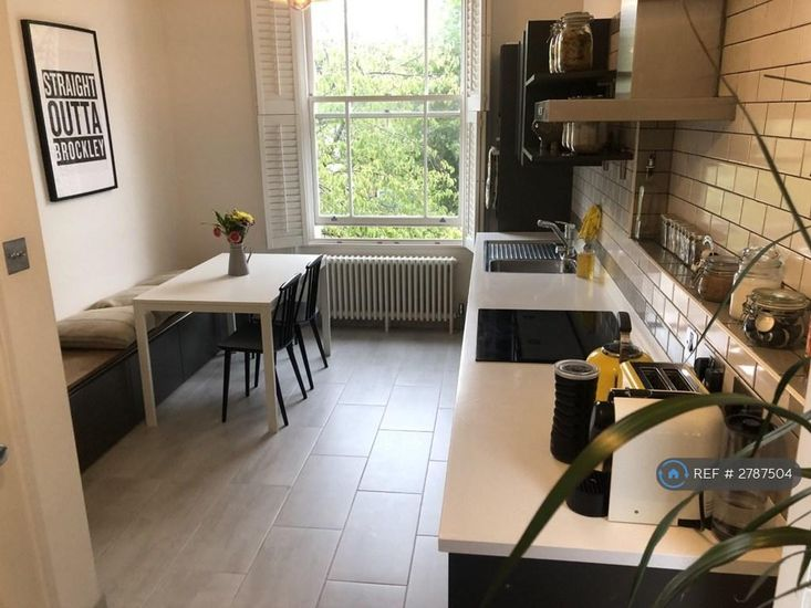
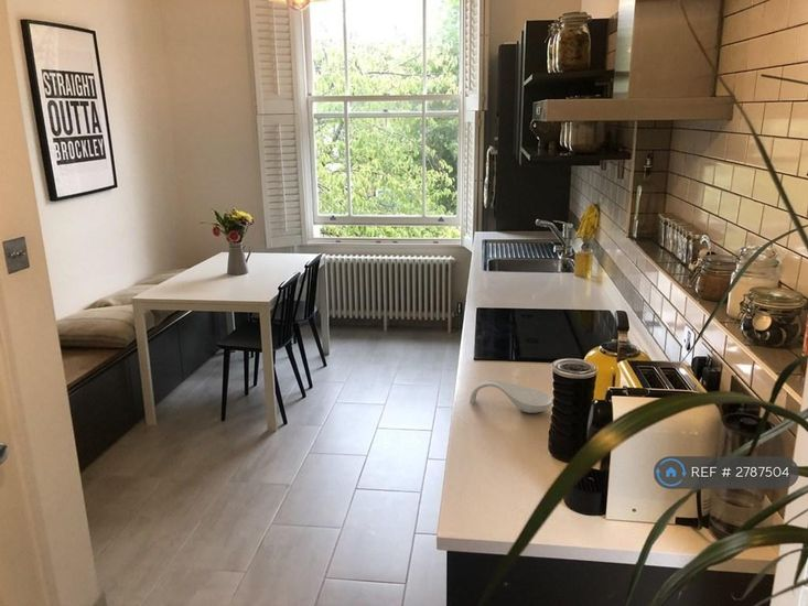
+ spoon rest (510, 394)
